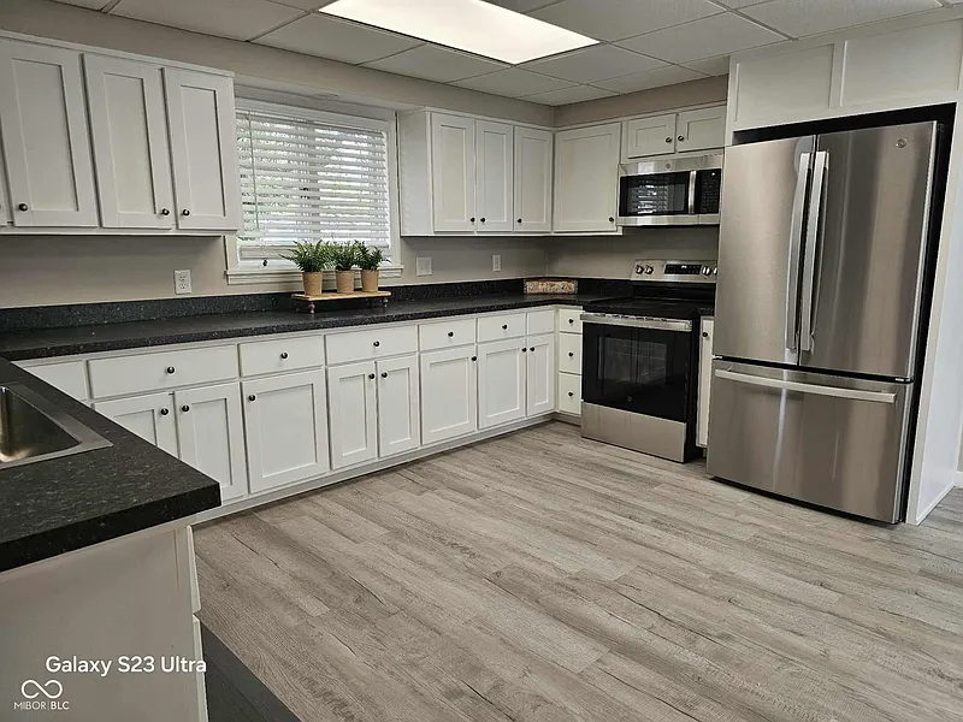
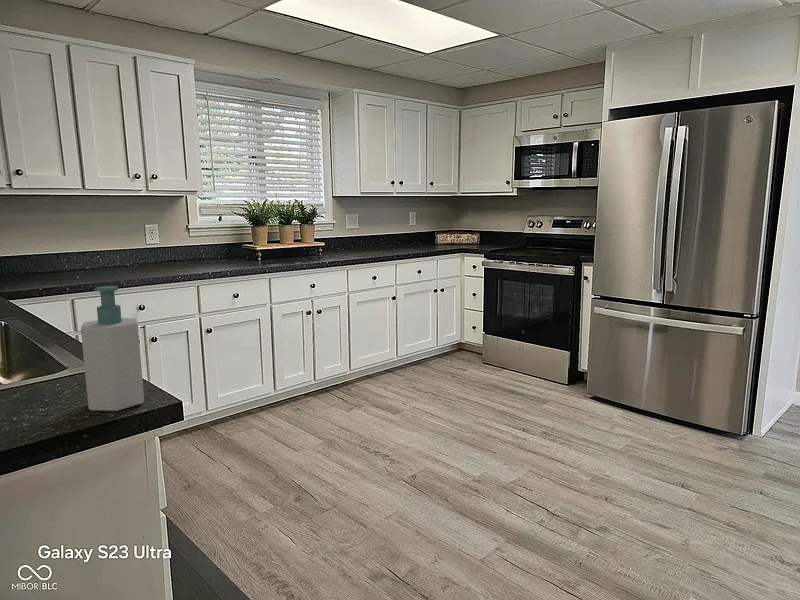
+ soap bottle (112, 345)
